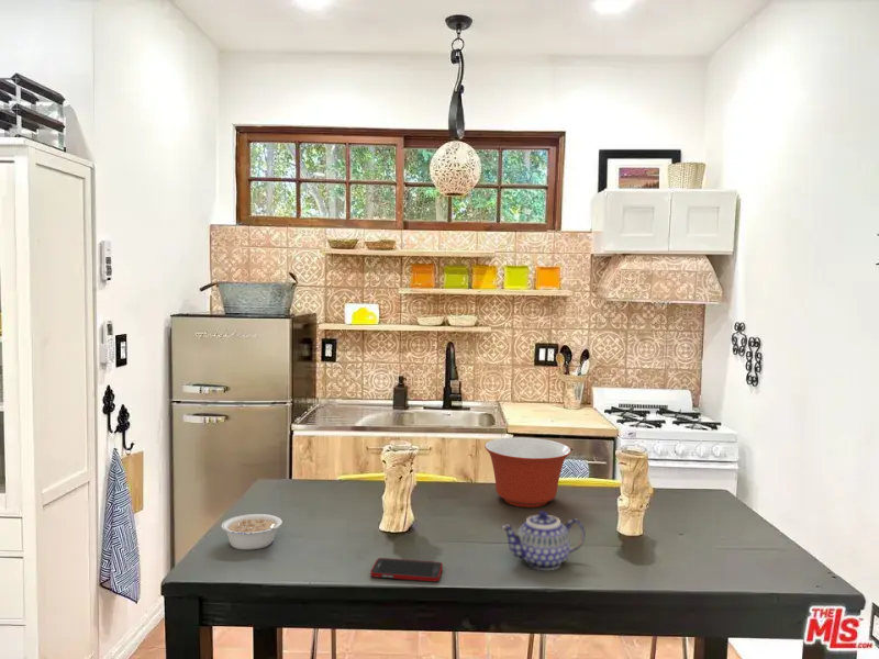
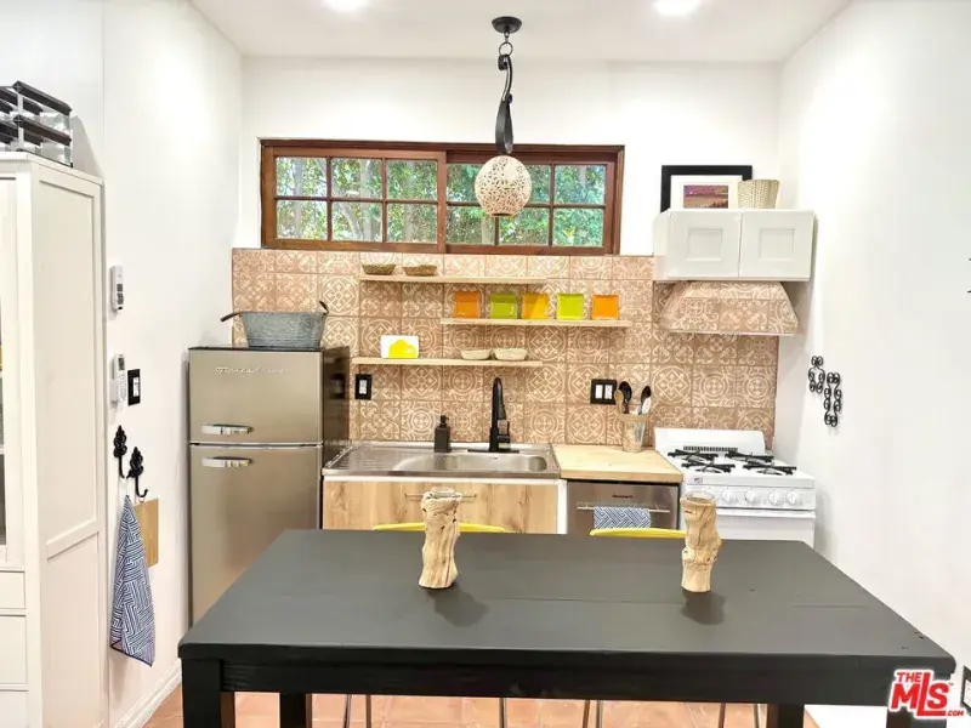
- legume (254, 530)
- teapot (543, 536)
- mixing bowl (526, 473)
- cell phone (407, 569)
